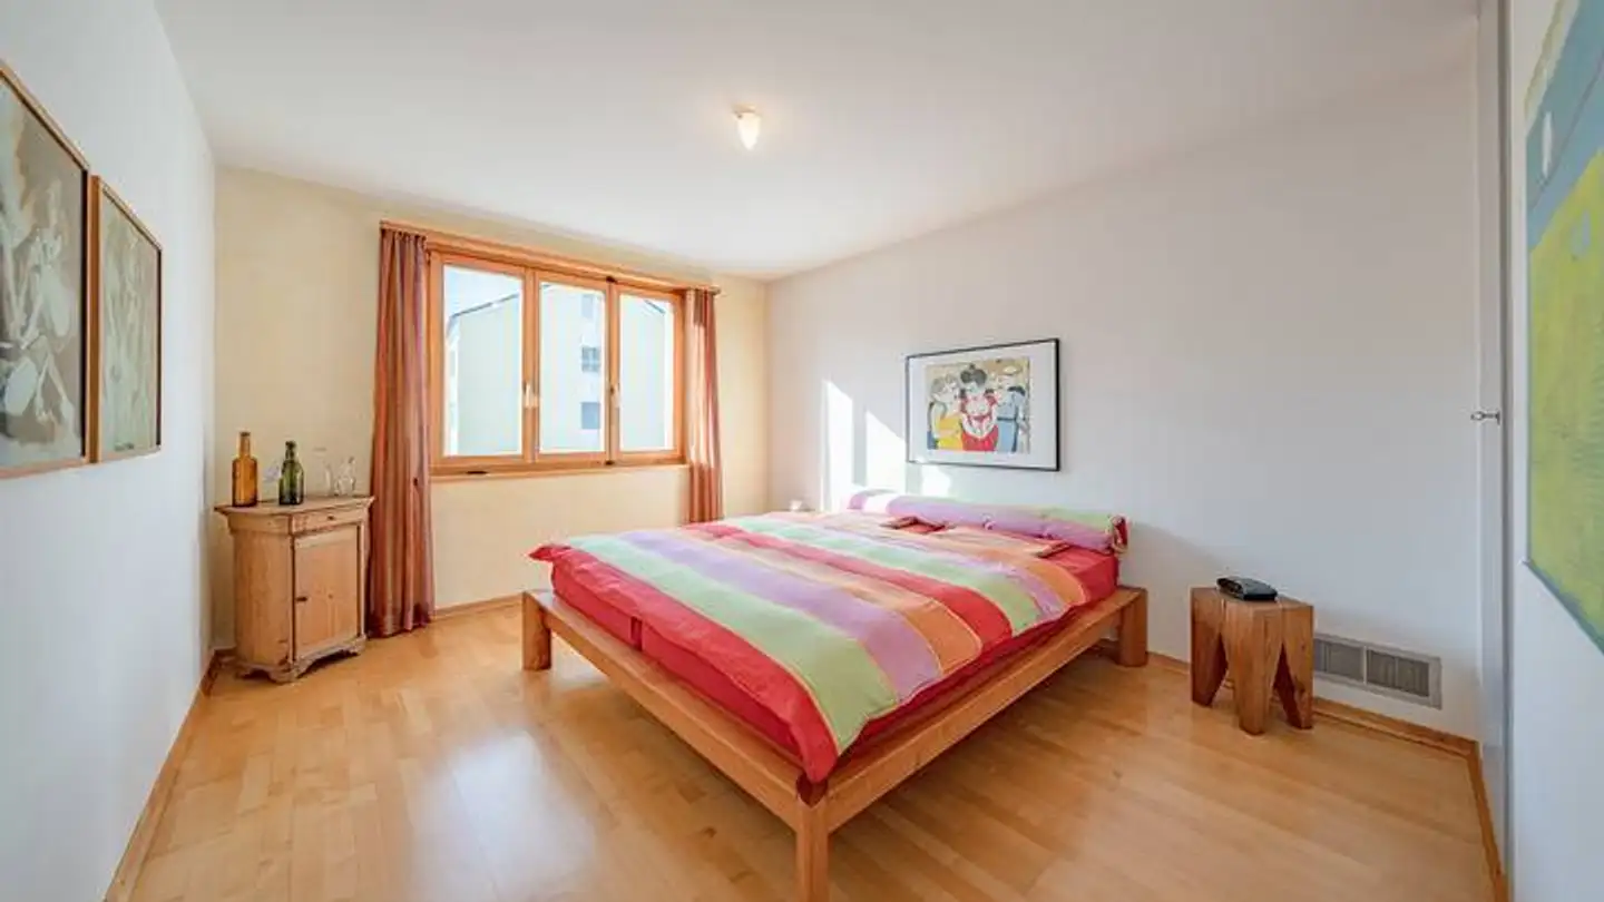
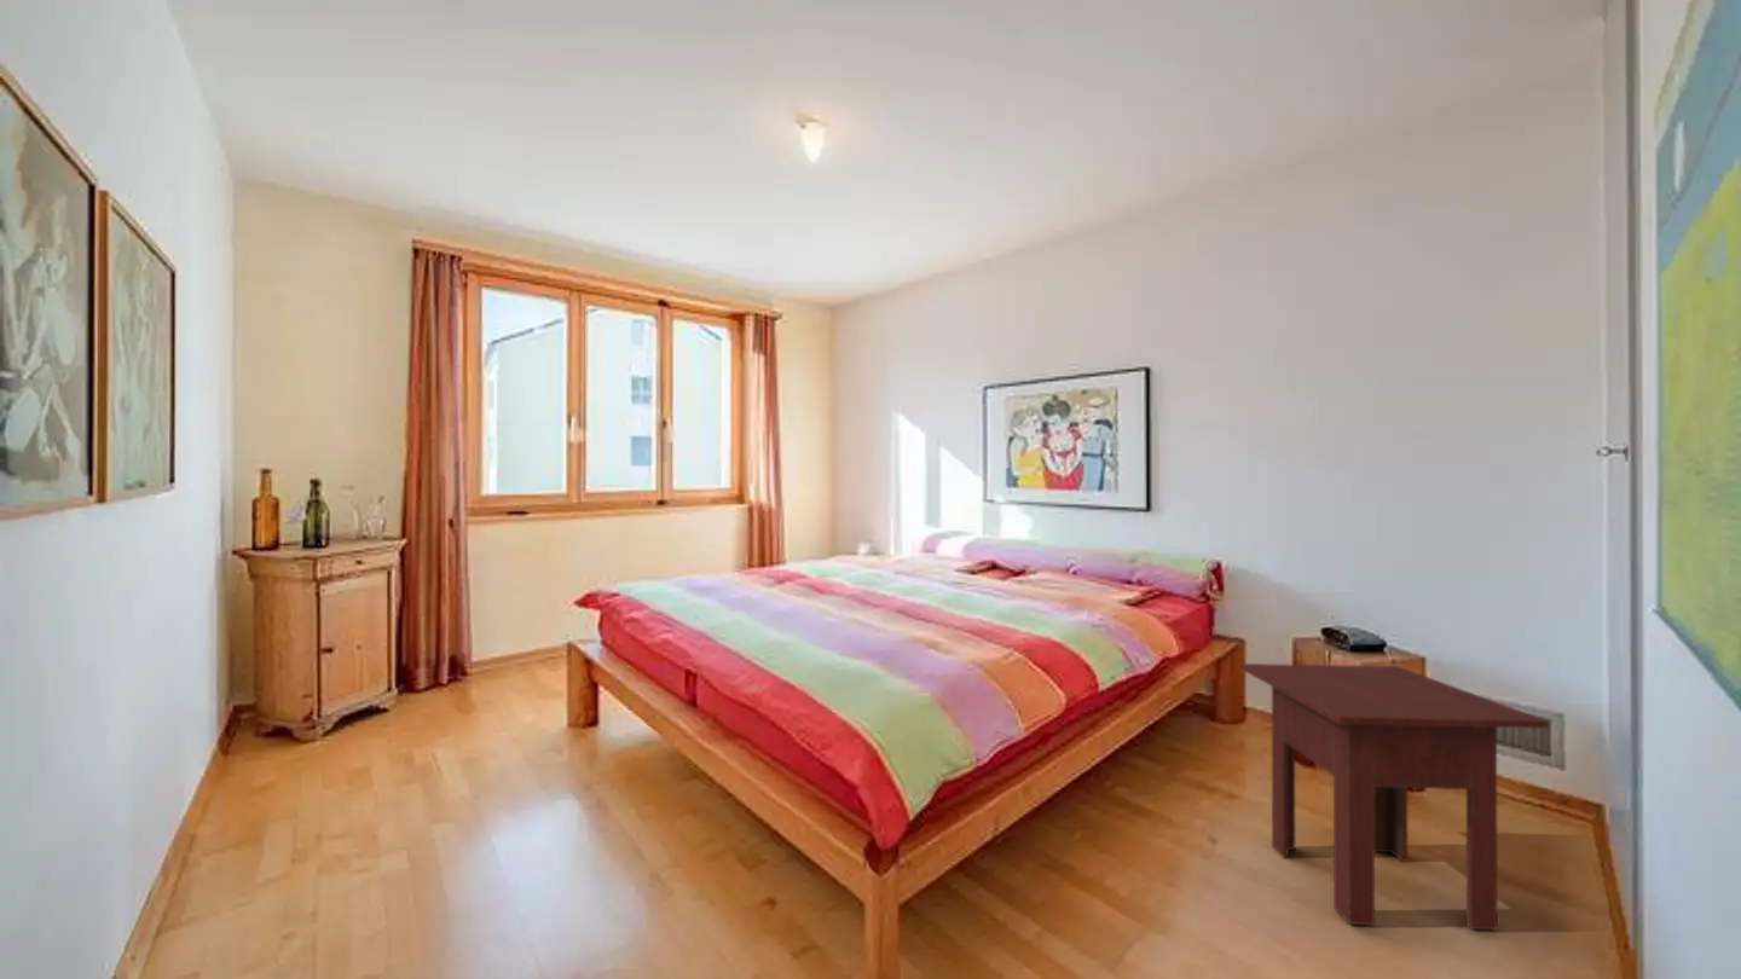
+ side table (1372, 786)
